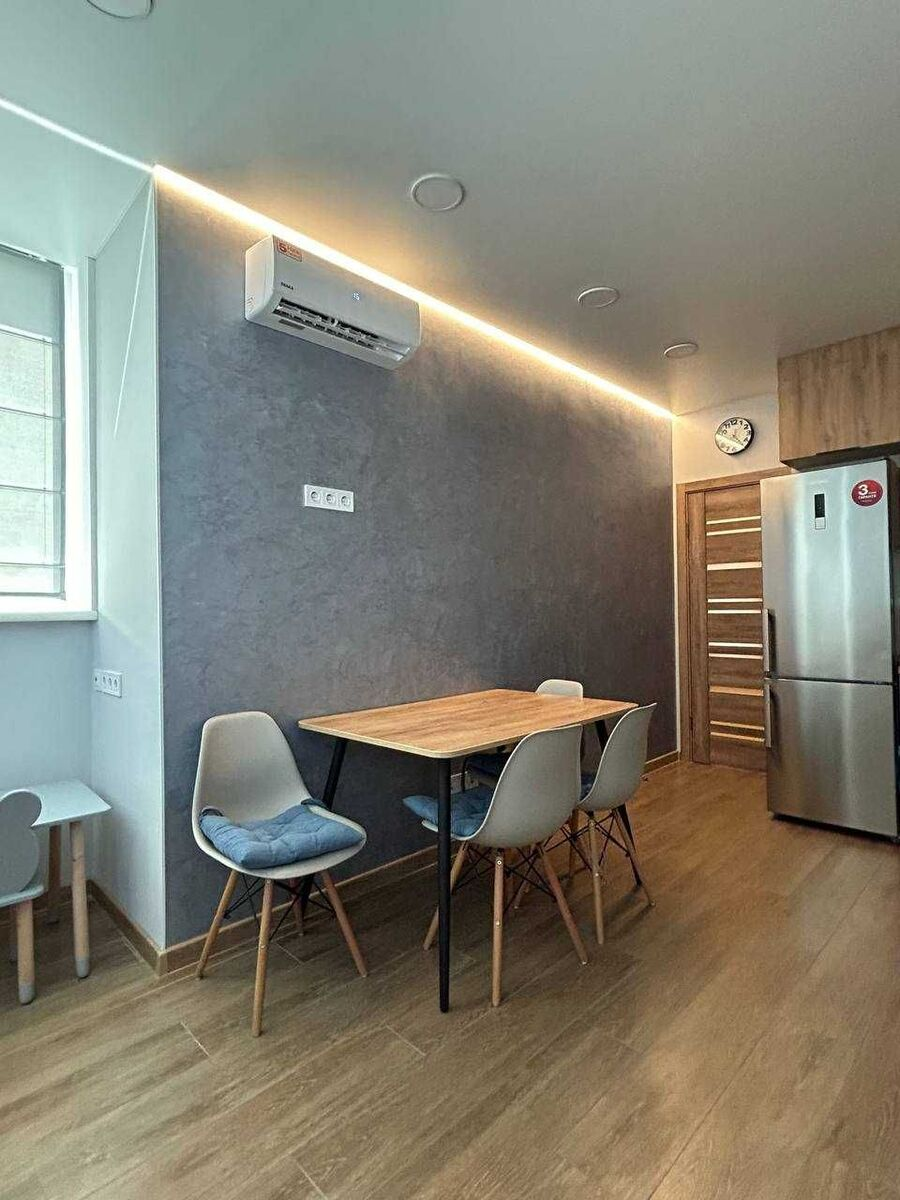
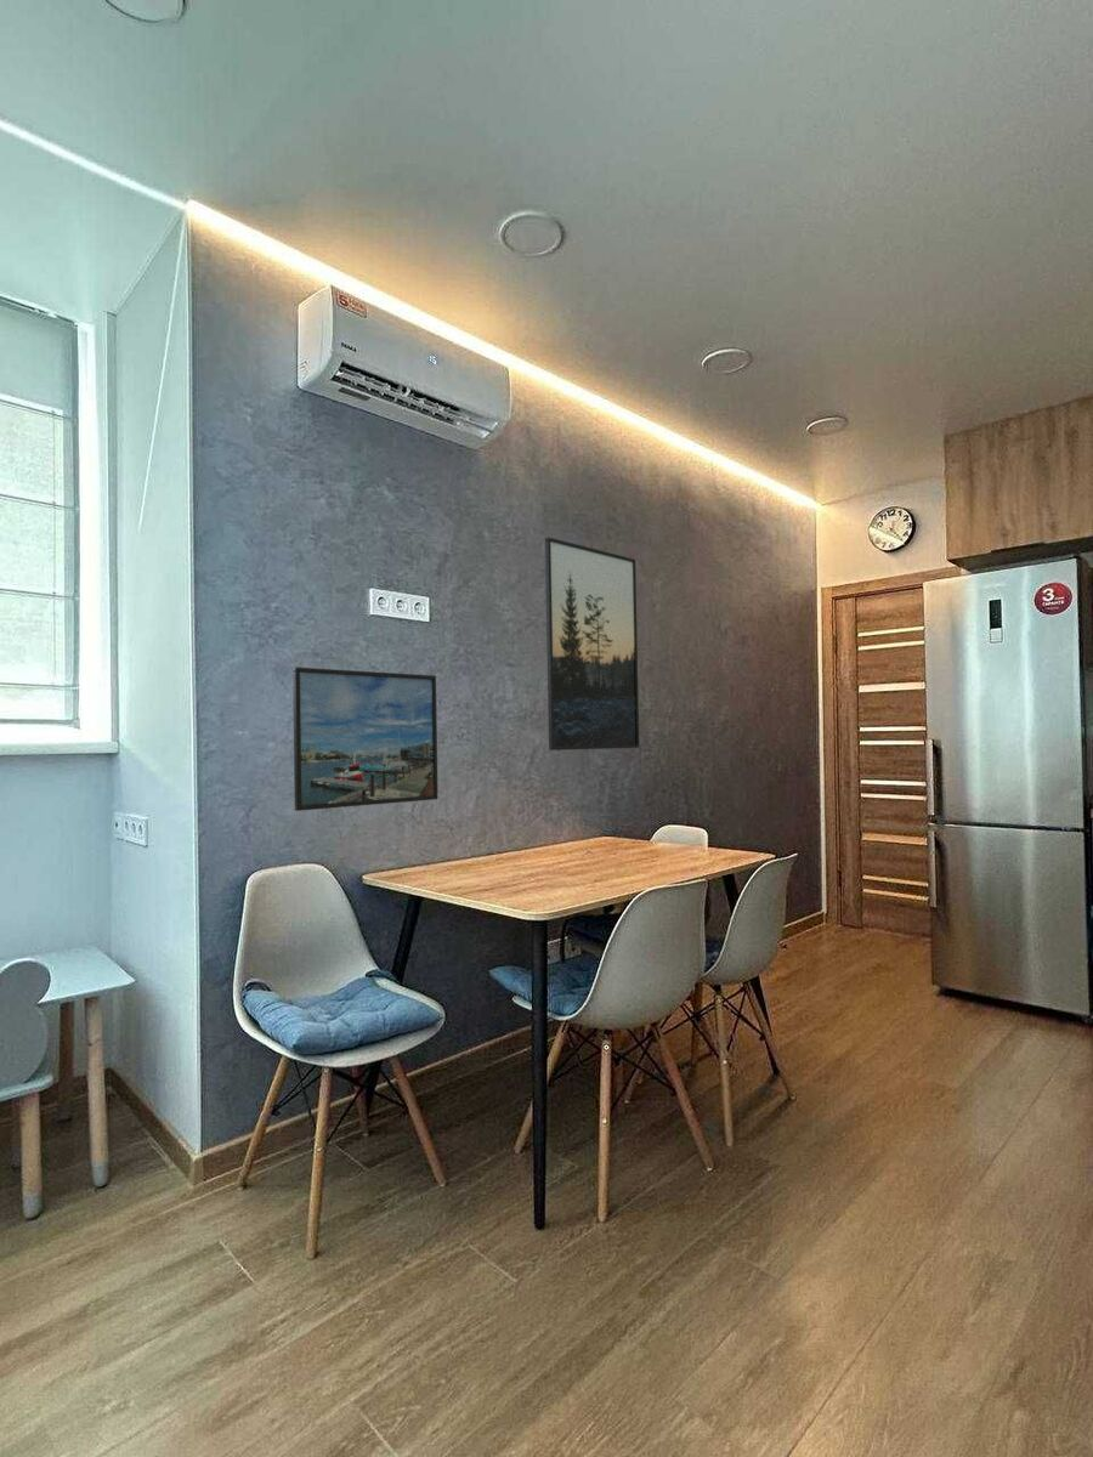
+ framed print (594, 648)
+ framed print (370, 737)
